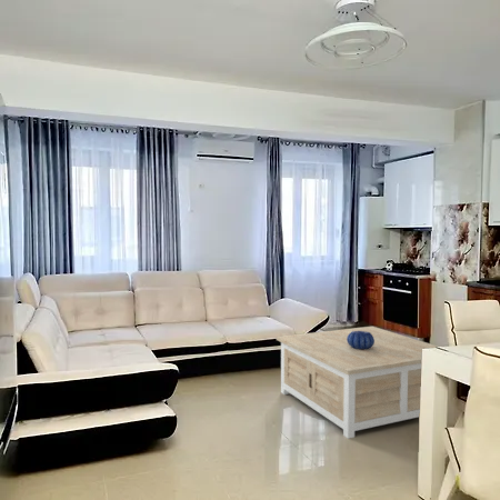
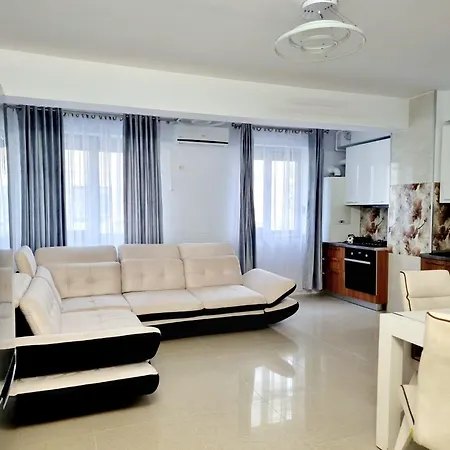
- coffee table (361, 373)
- decorative bowl (360, 339)
